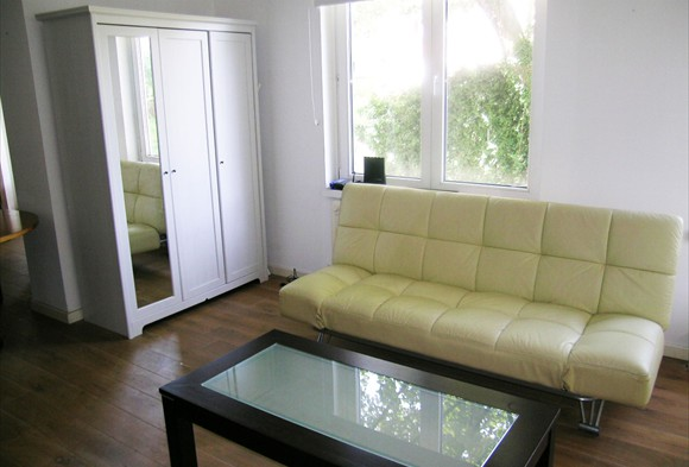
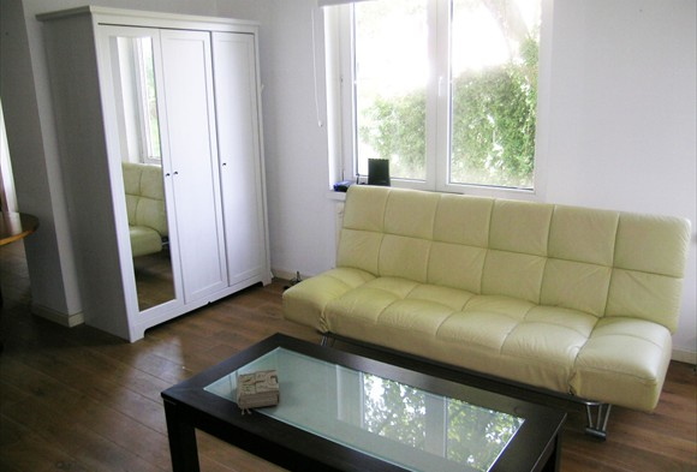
+ diary (256, 388)
